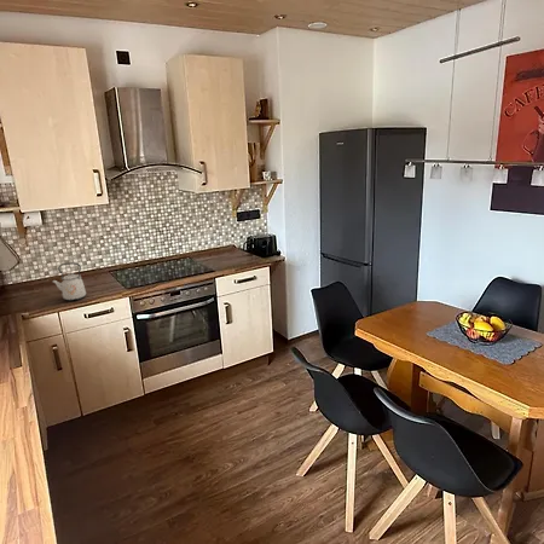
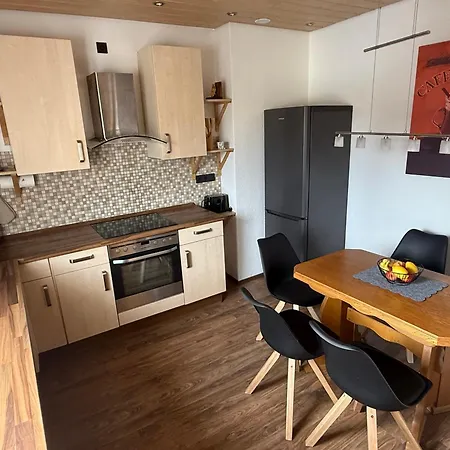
- kettle (66, 280)
